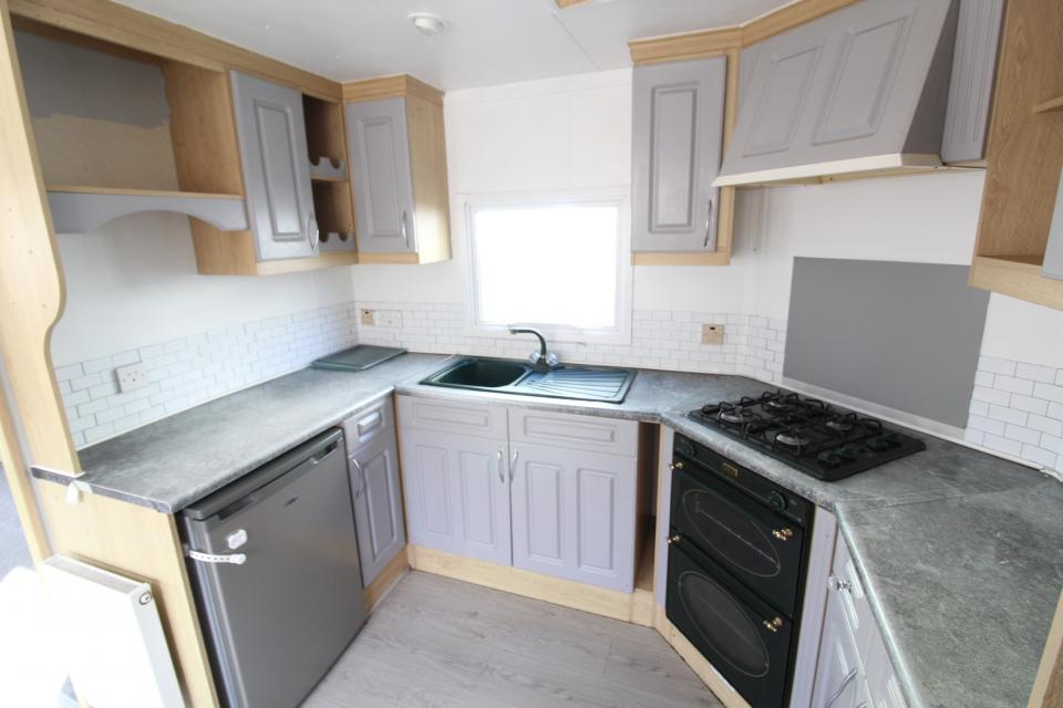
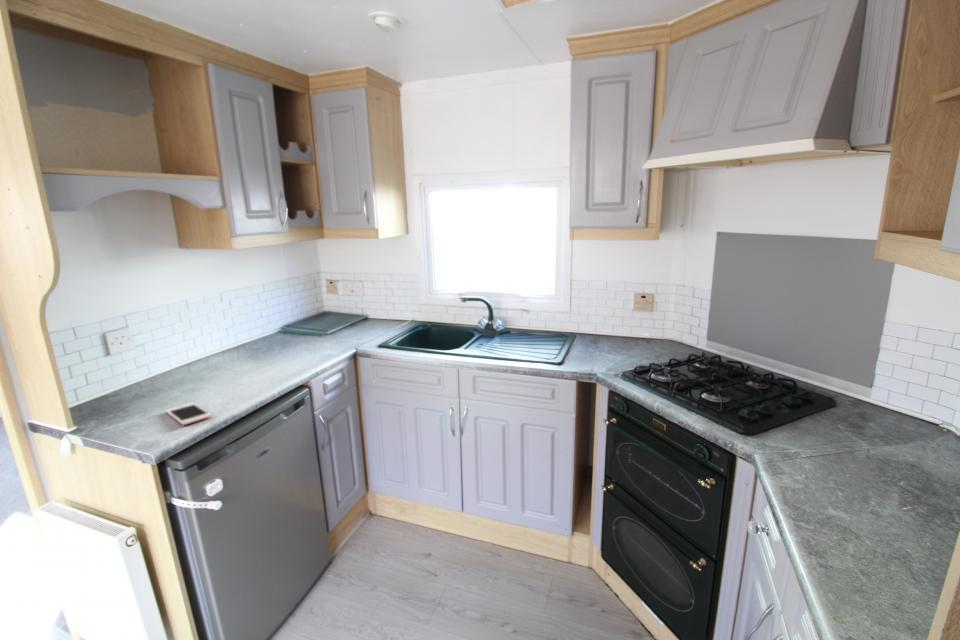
+ cell phone (188, 413)
